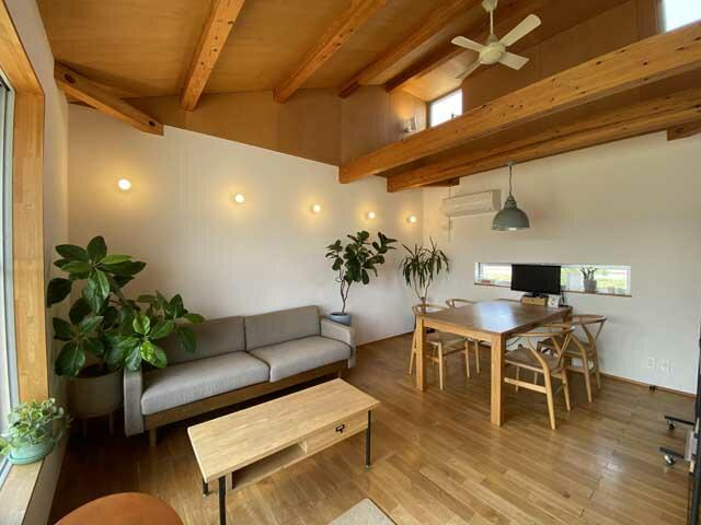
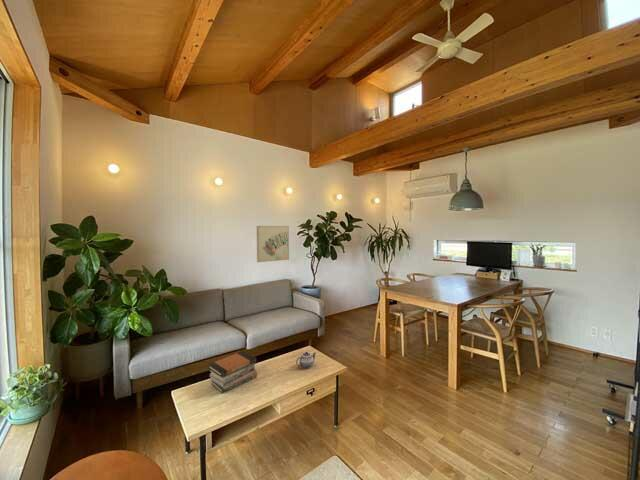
+ teapot (306, 358)
+ wall art (273, 243)
+ book stack (233, 371)
